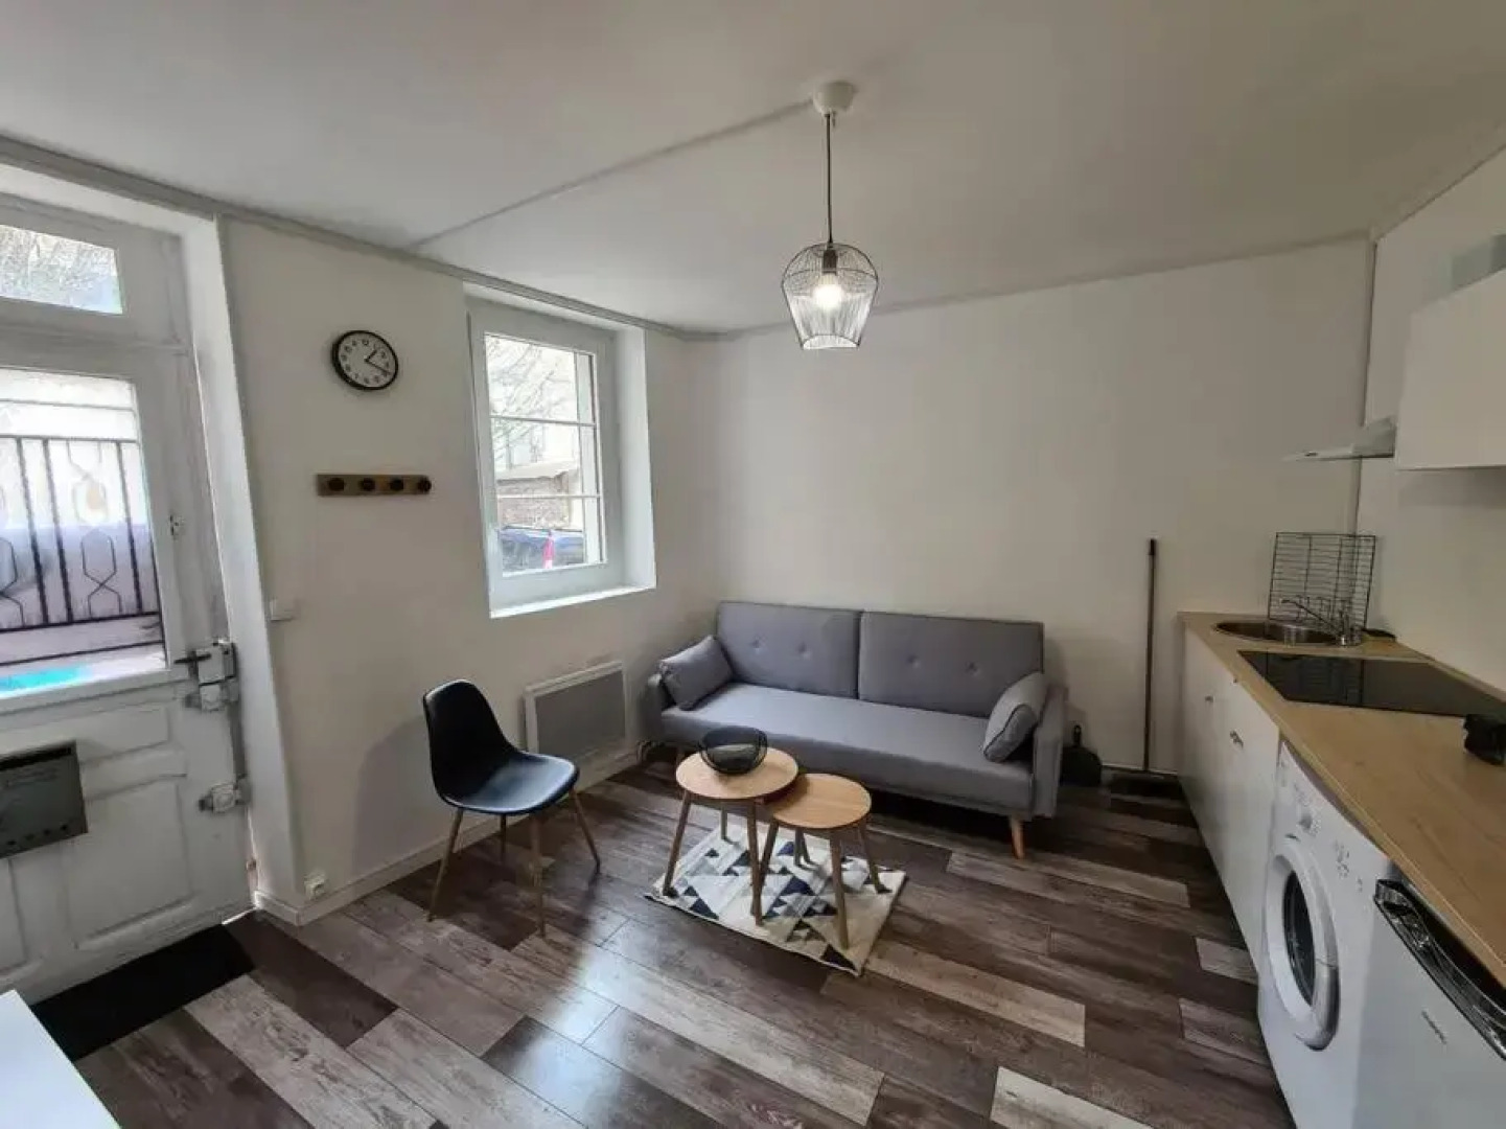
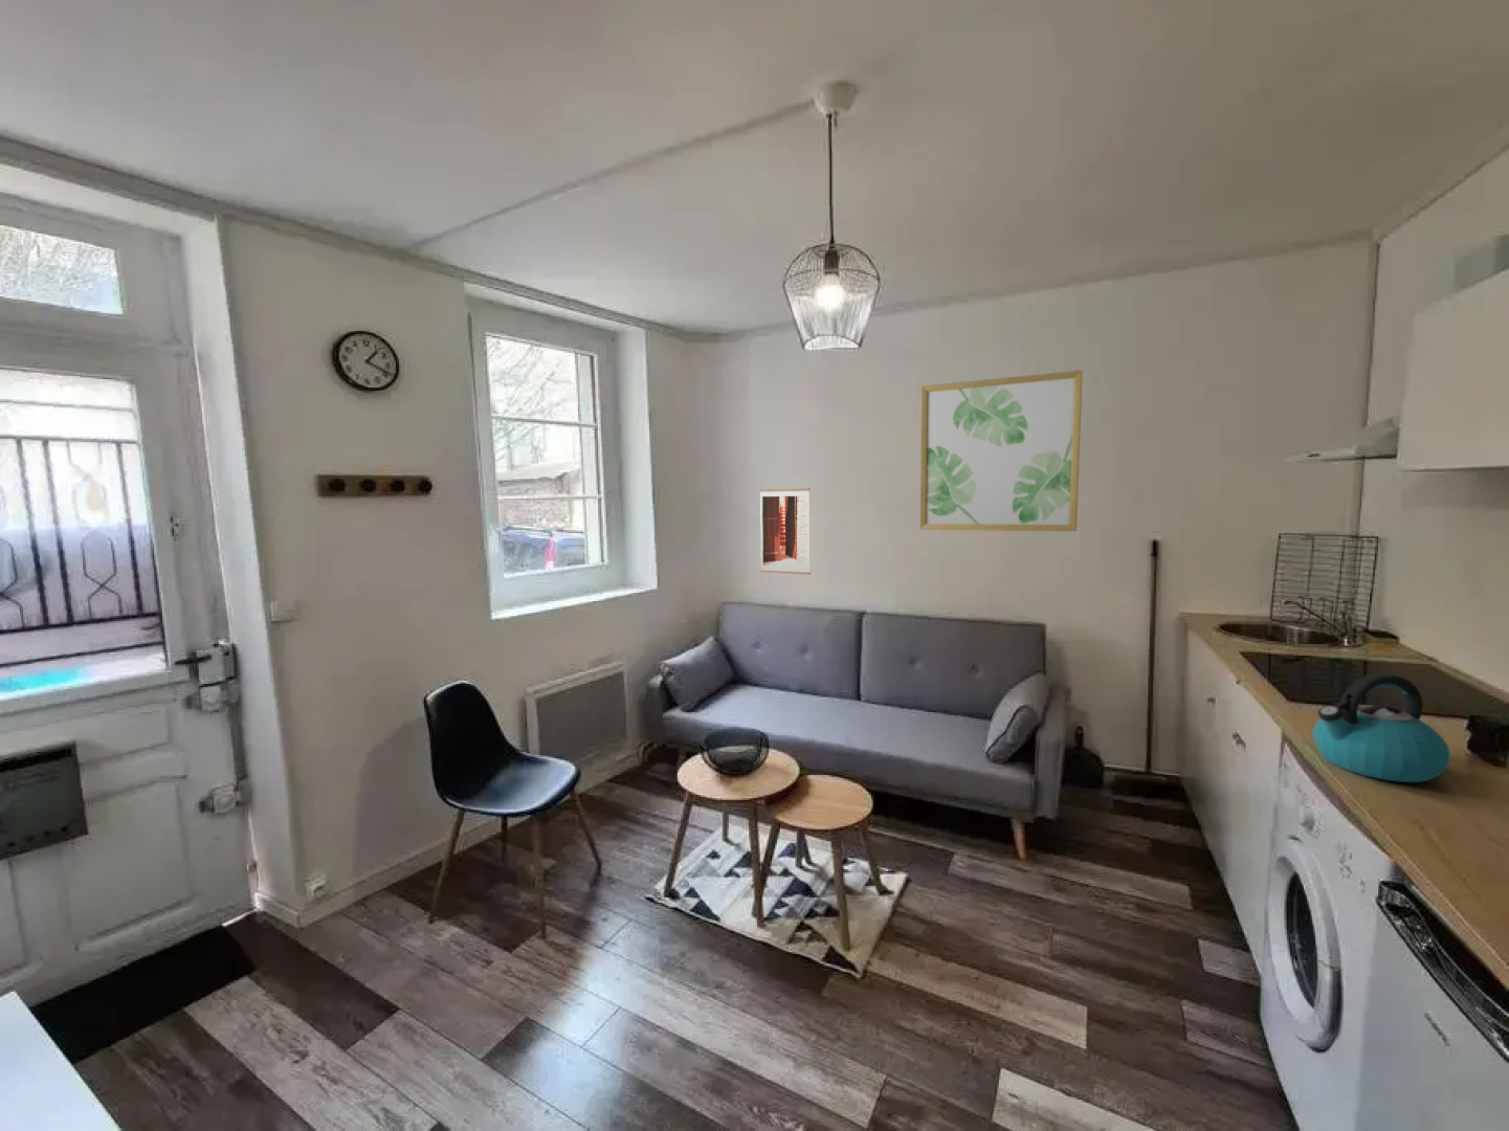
+ kettle (1372, 720)
+ wall art (784, 531)
+ wall art (995, 455)
